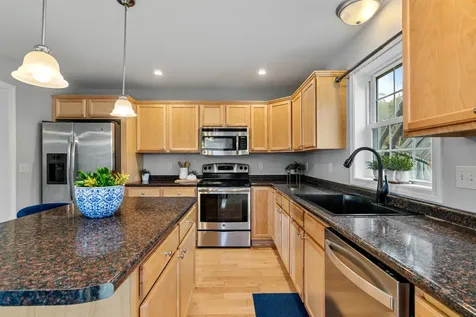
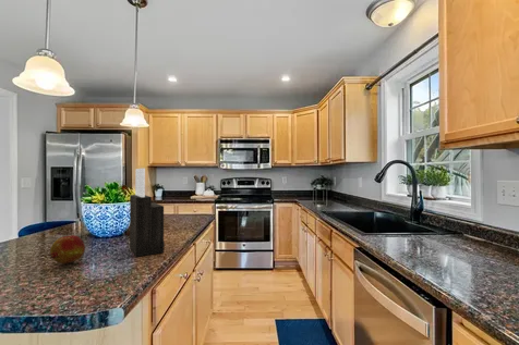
+ fruit (65, 249)
+ knife block (148, 209)
